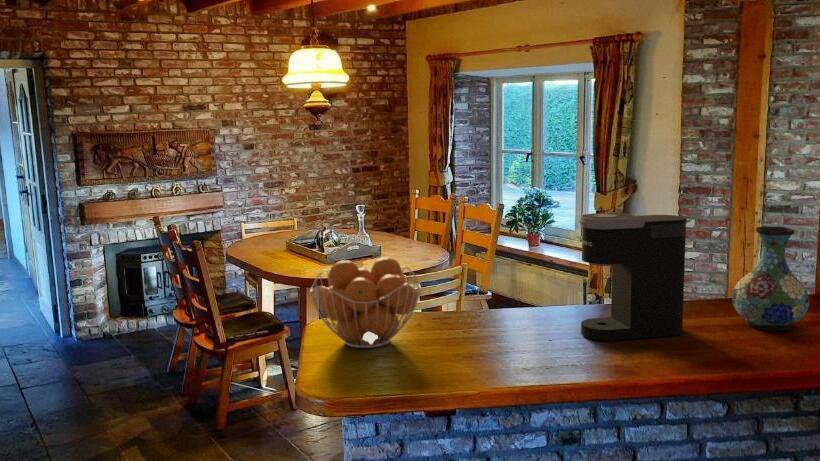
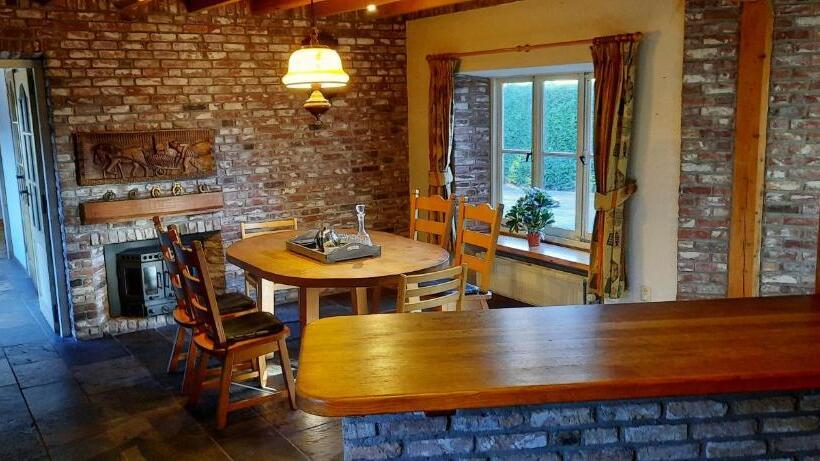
- vase (770, 277)
- fruit basket (366, 300)
- coffee maker (631, 274)
